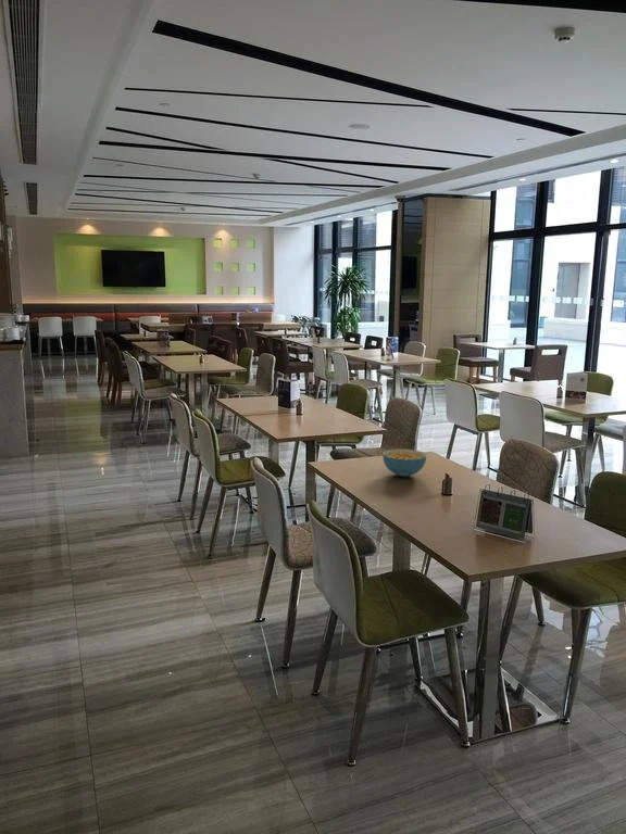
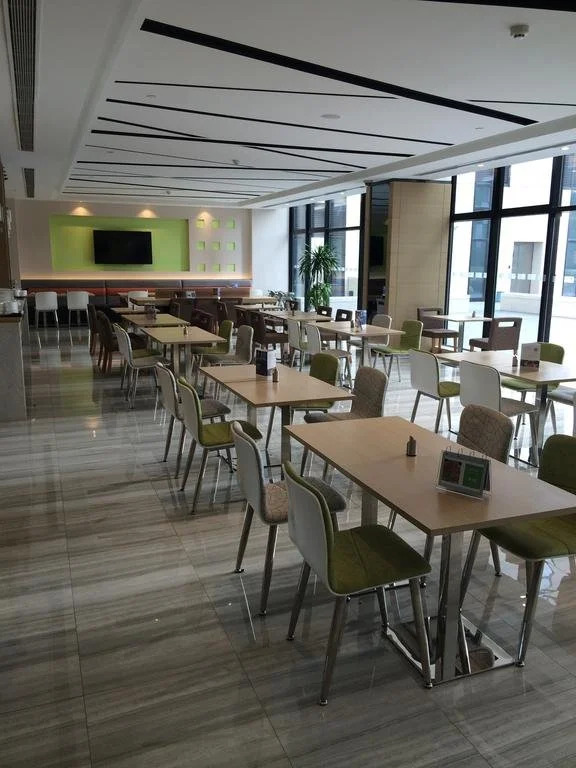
- cereal bowl (403, 464)
